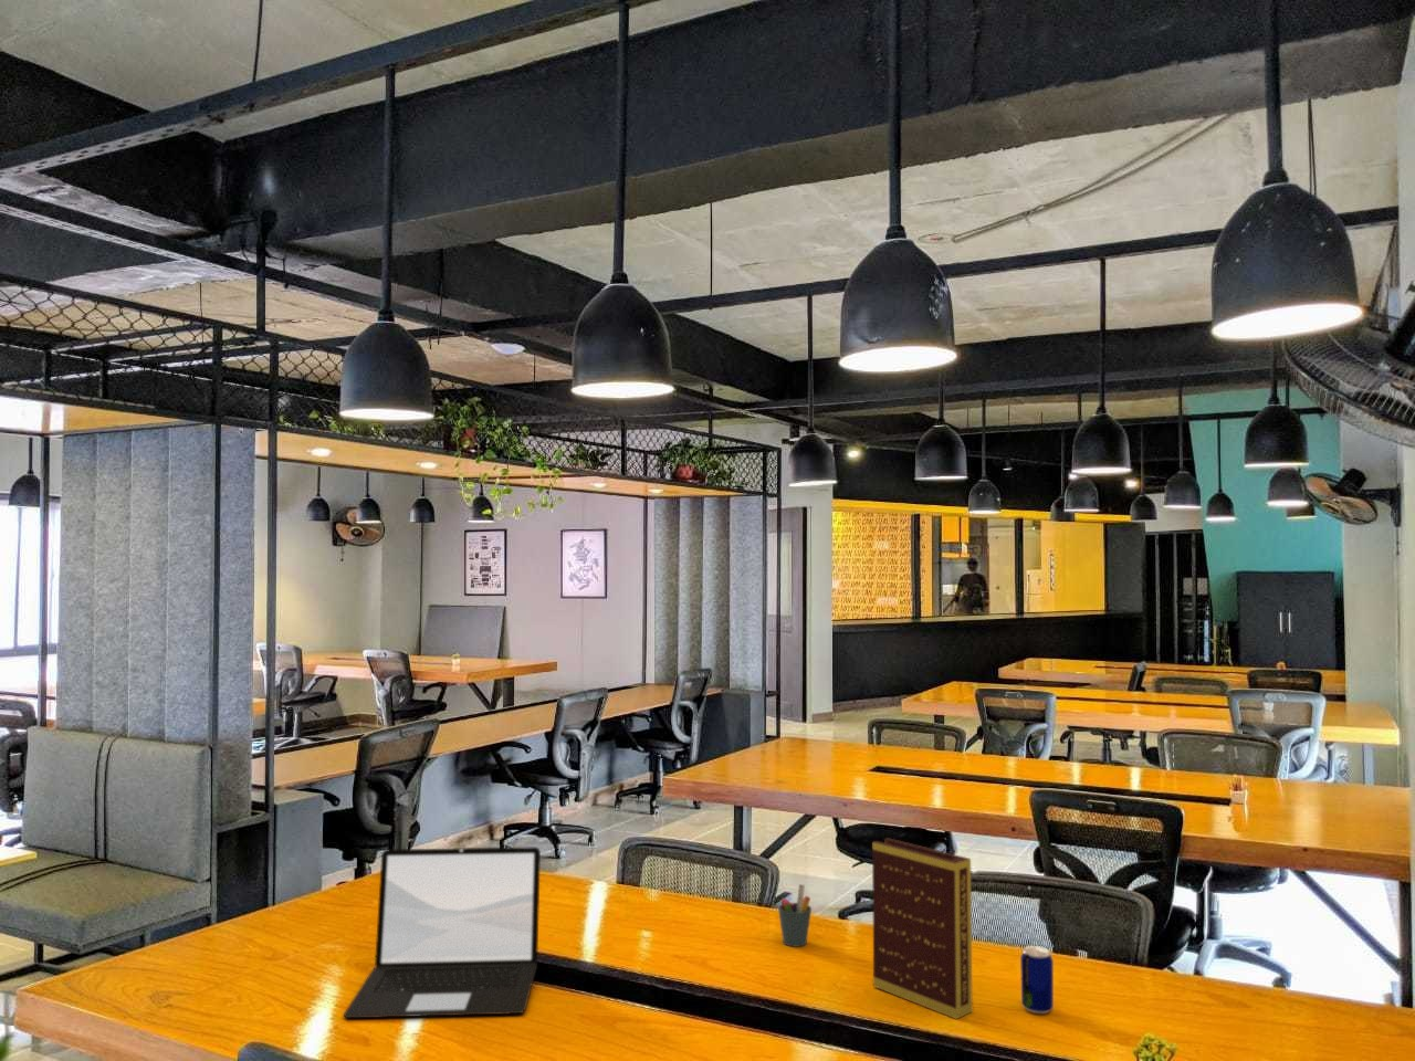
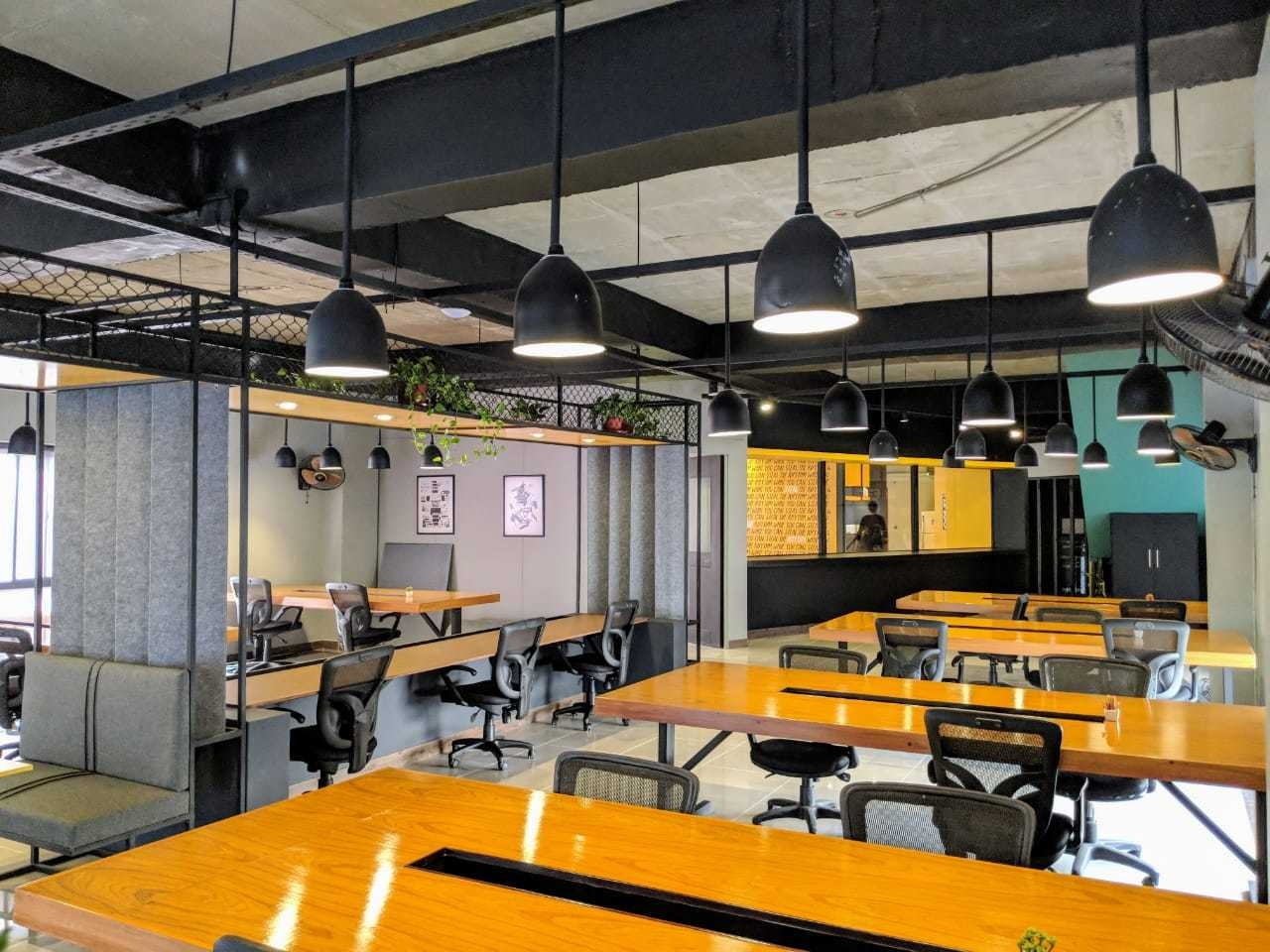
- pen holder (794, 915)
- laptop (449, 926)
- beer can (1037, 979)
- book (920, 924)
